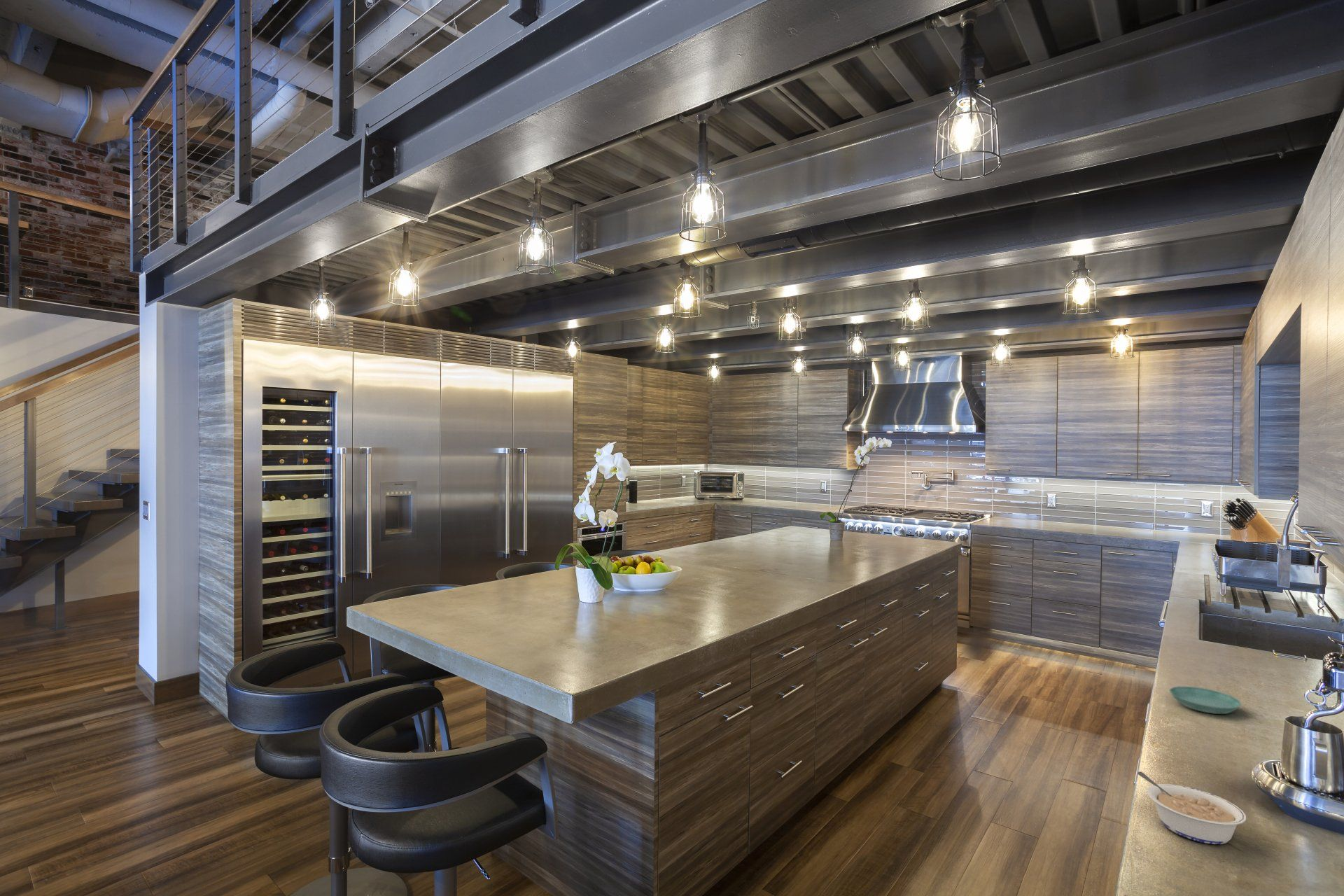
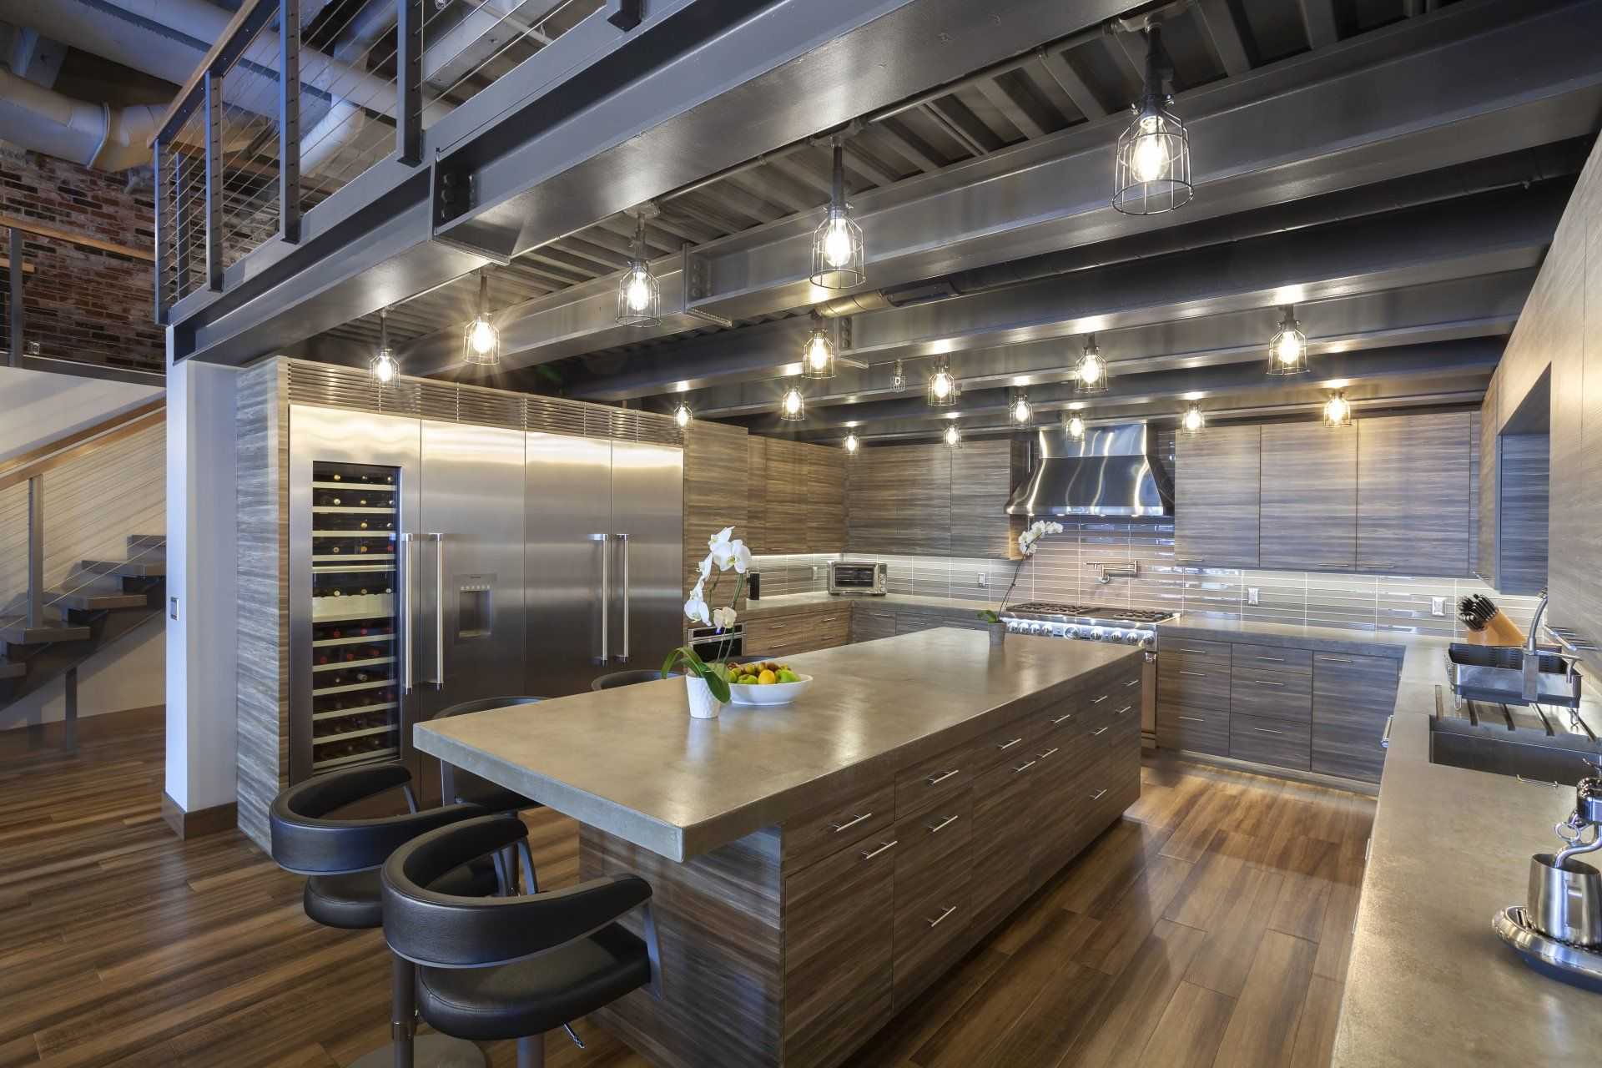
- saucer (1204, 701)
- legume (1190, 812)
